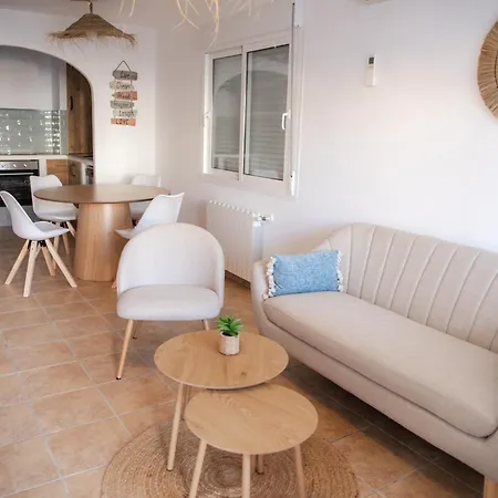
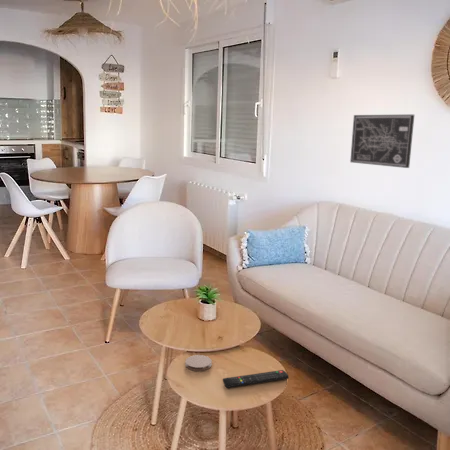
+ remote control (256, 379)
+ coaster (198, 362)
+ wall art (380, 140)
